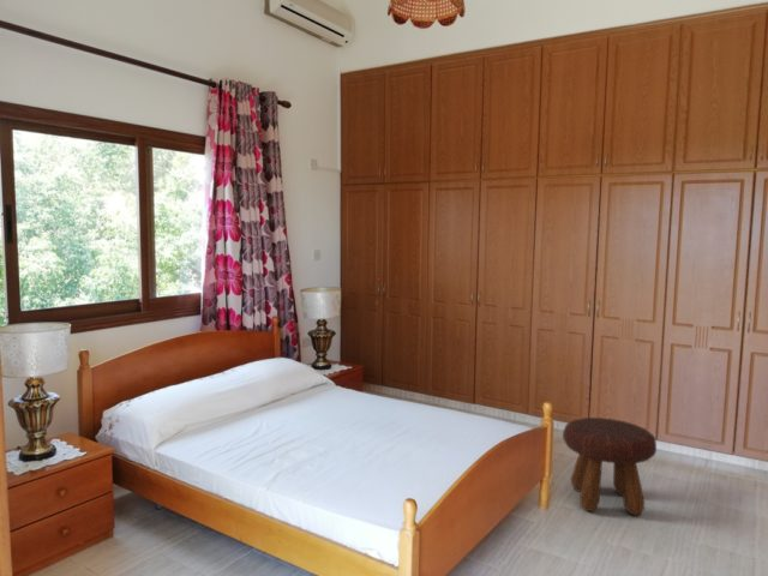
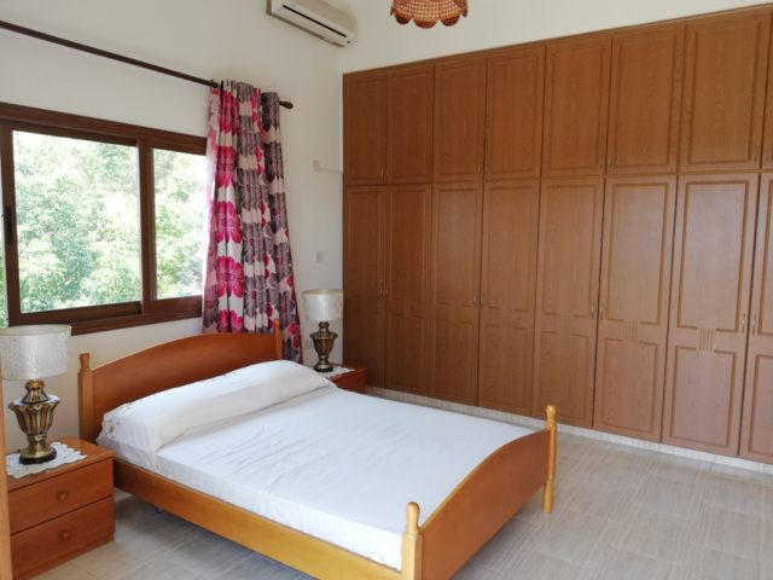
- footstool (606, 461)
